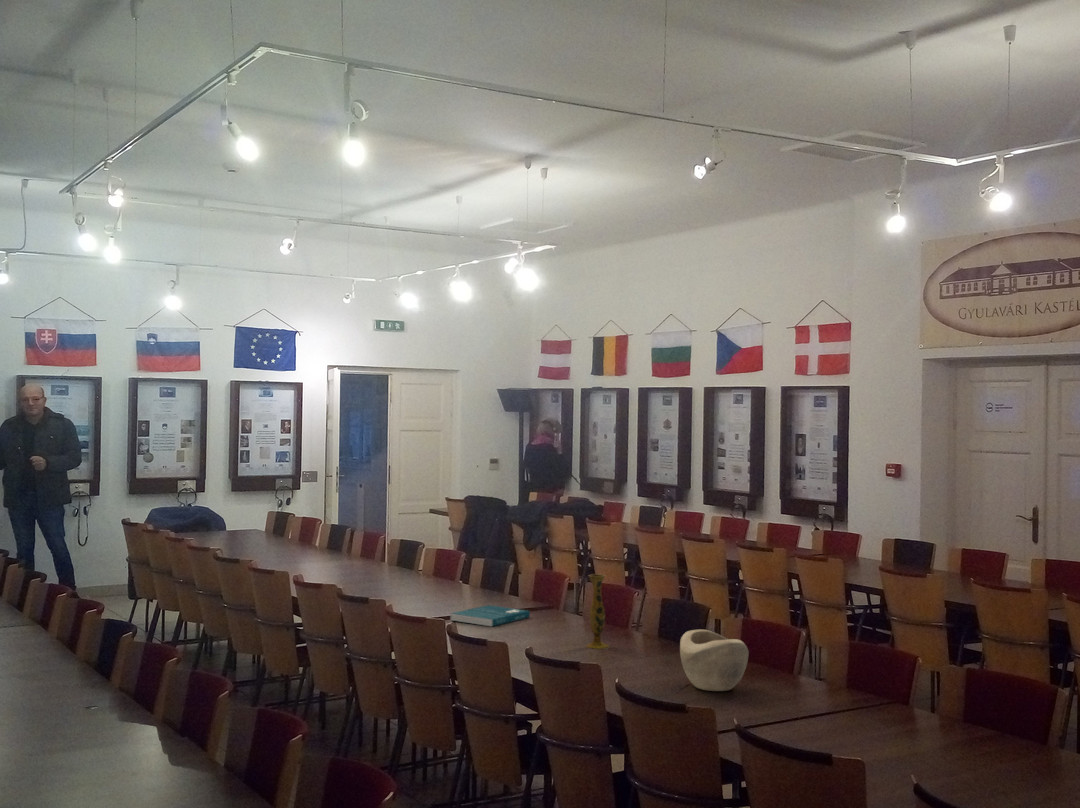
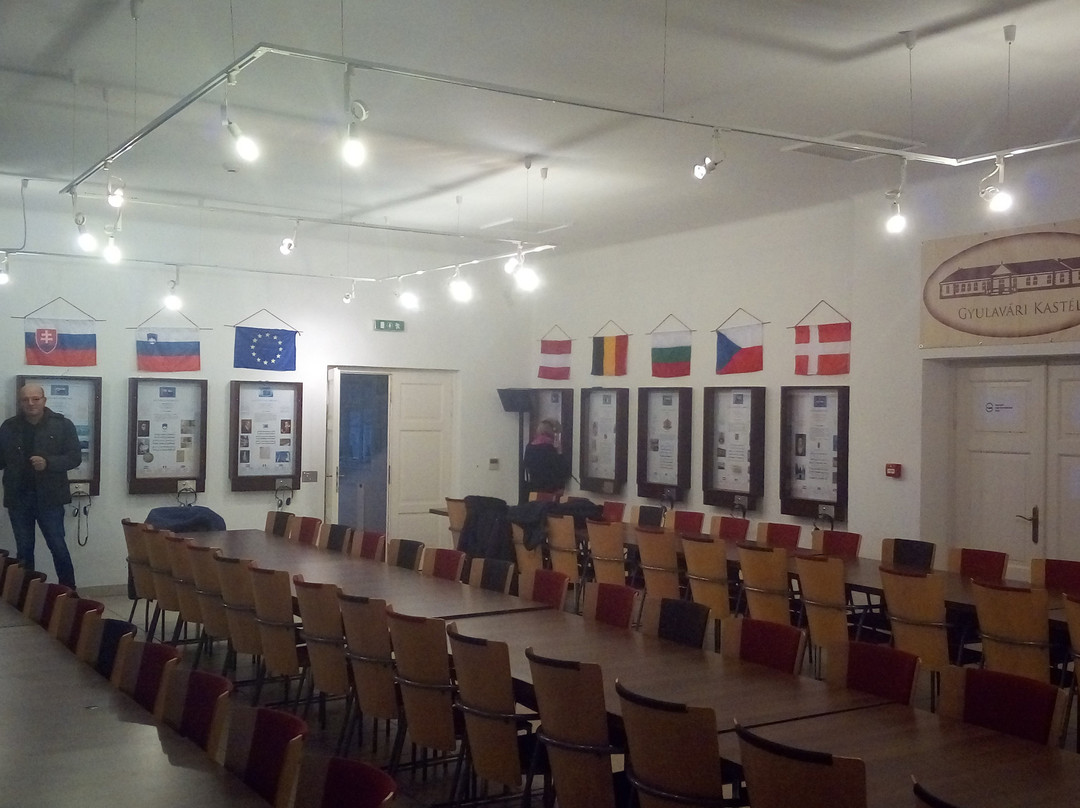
- decorative bowl (713, 660)
- vase (598, 611)
- book (490, 615)
